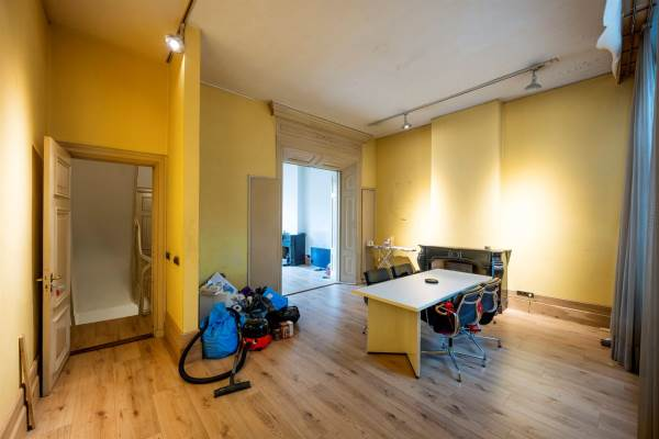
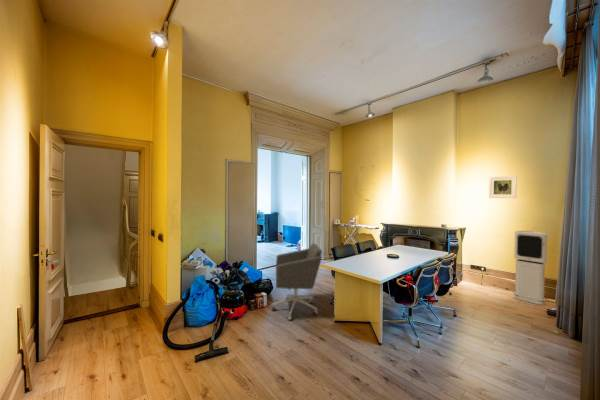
+ office chair (296, 277)
+ air purifier (530, 265)
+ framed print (502, 187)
